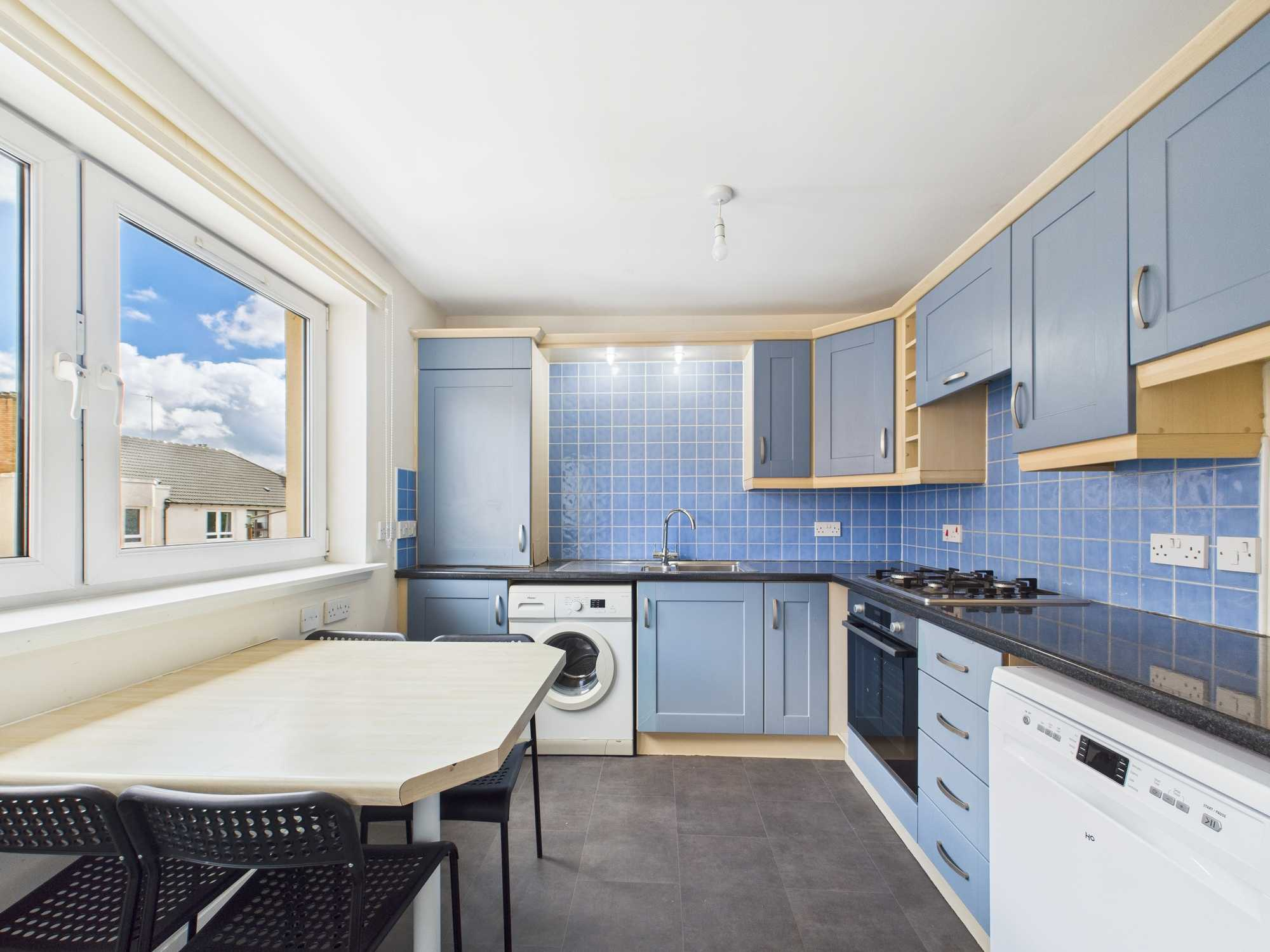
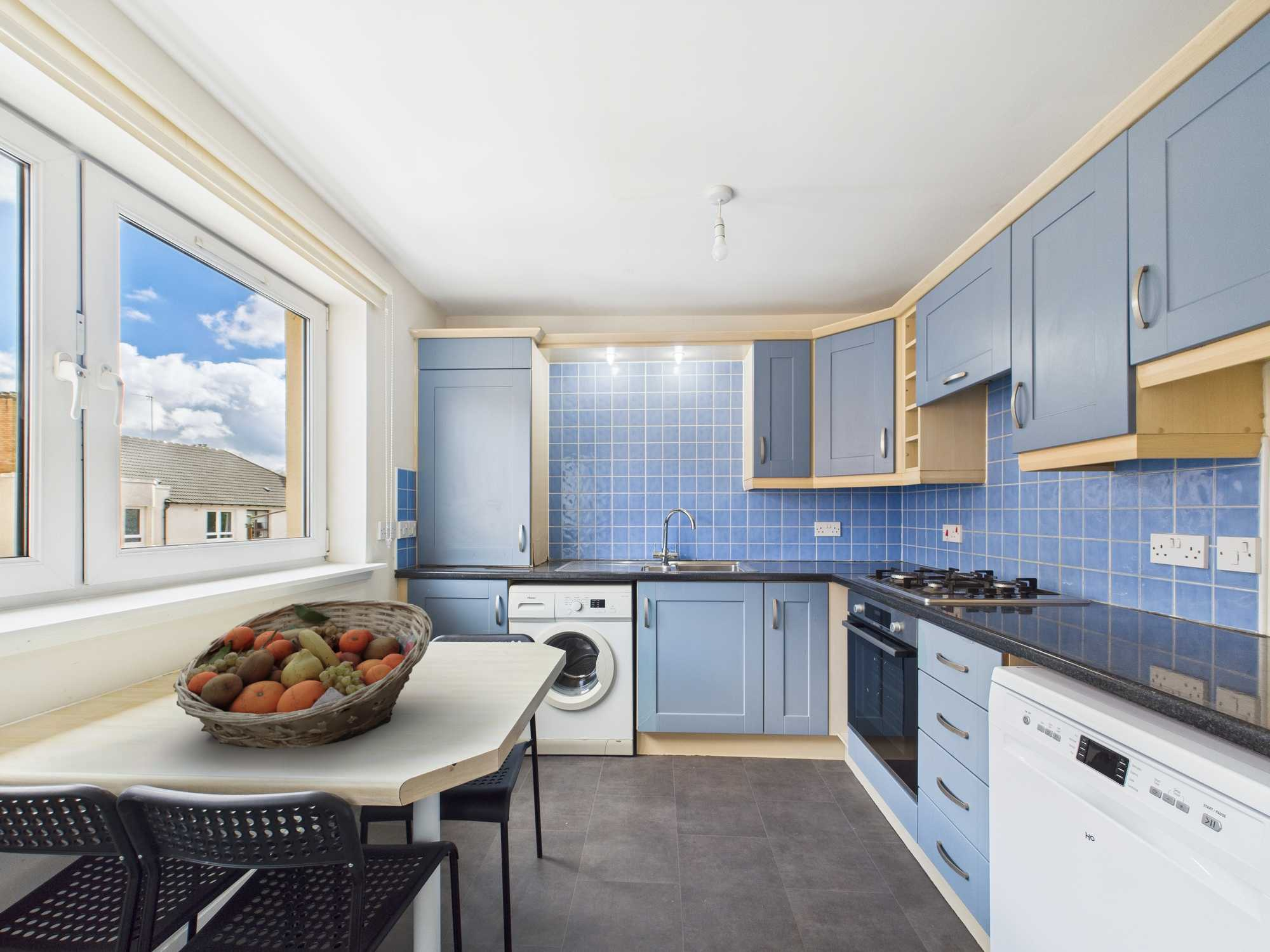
+ fruit basket (313, 666)
